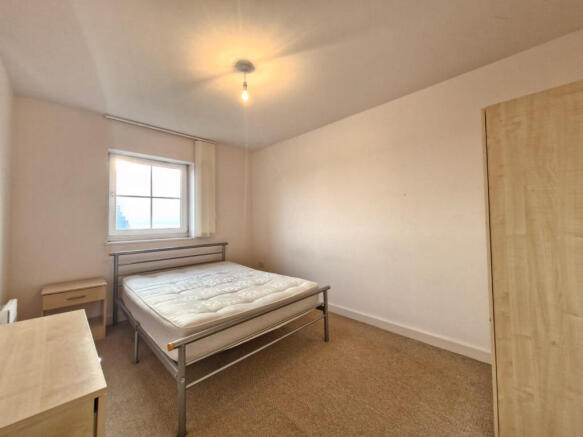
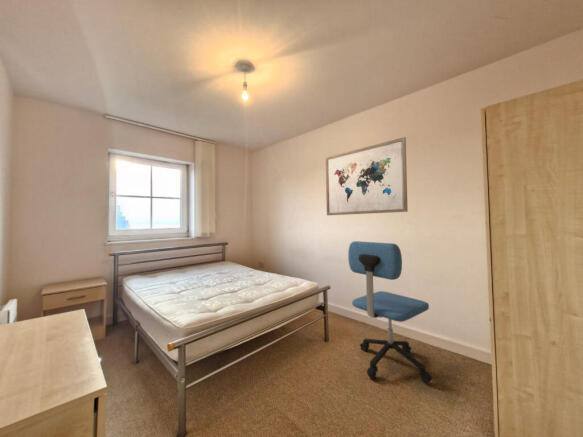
+ office chair (389, 302)
+ wall art (361, 181)
